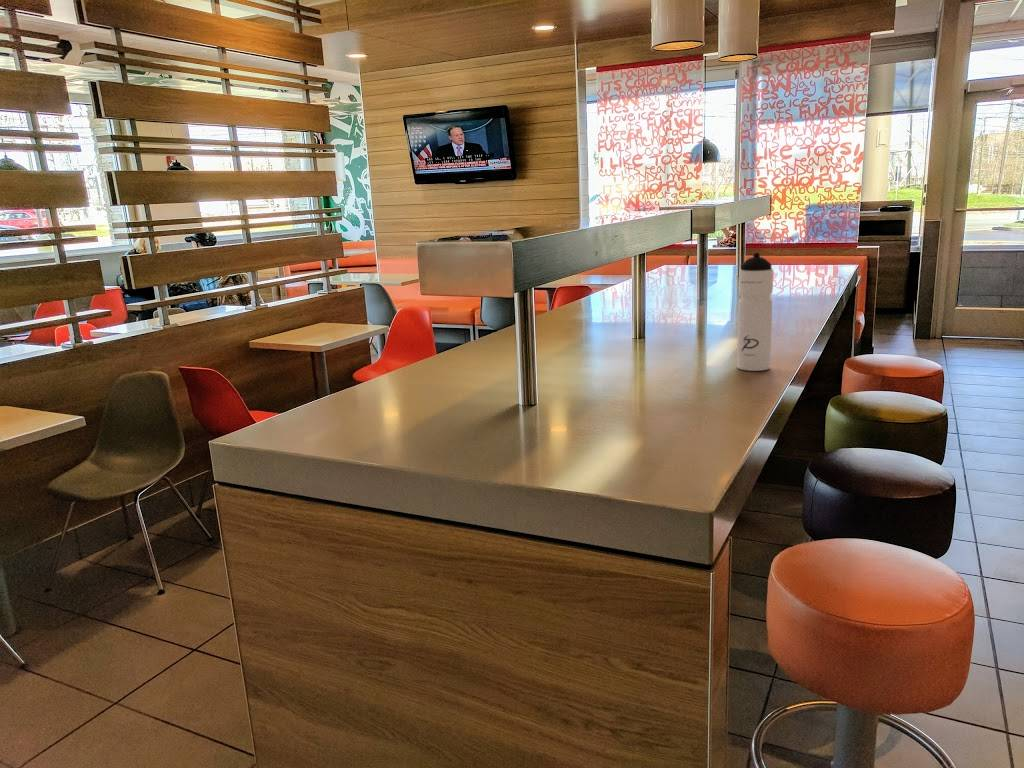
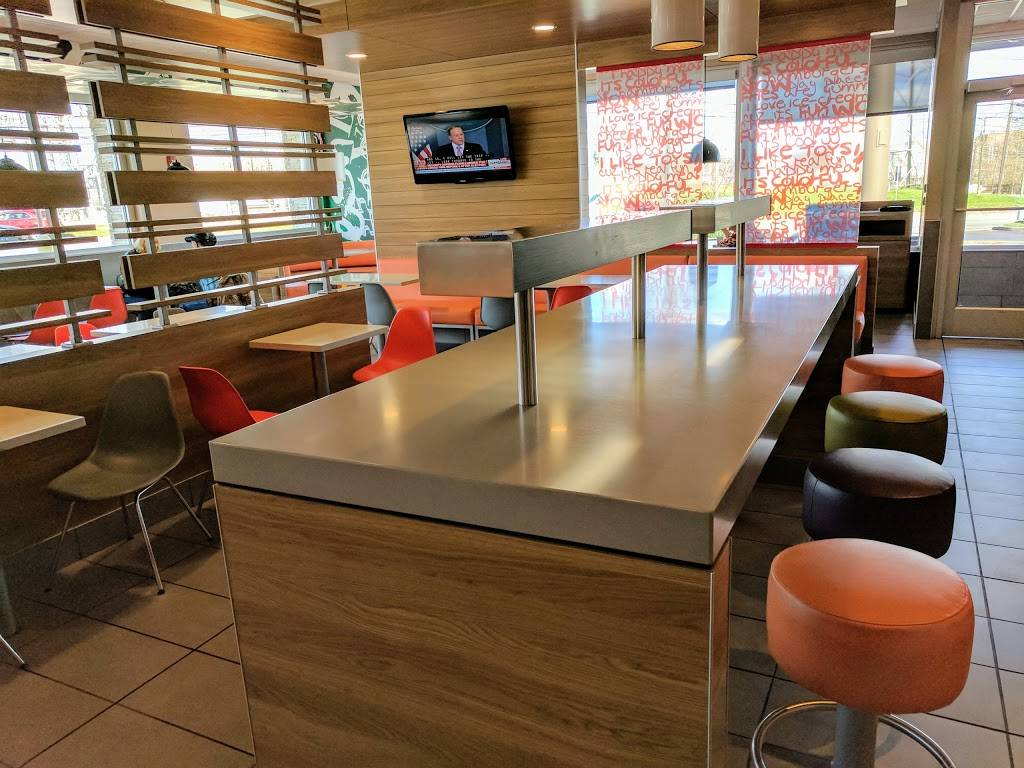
- water bottle (755, 311)
